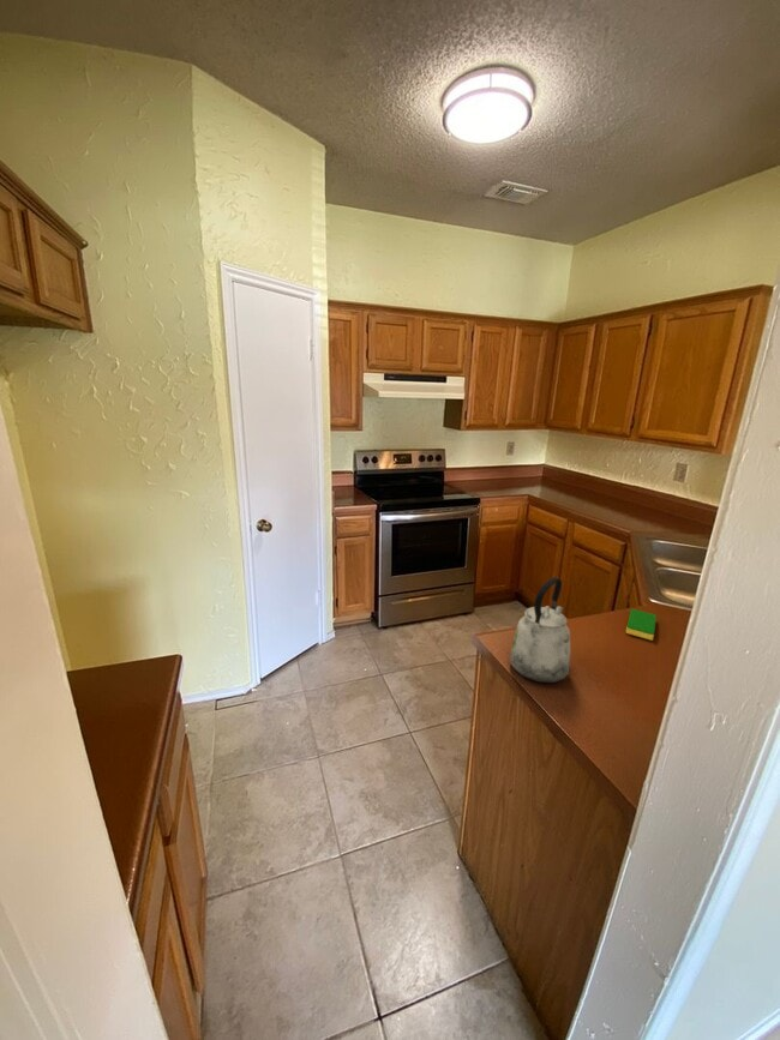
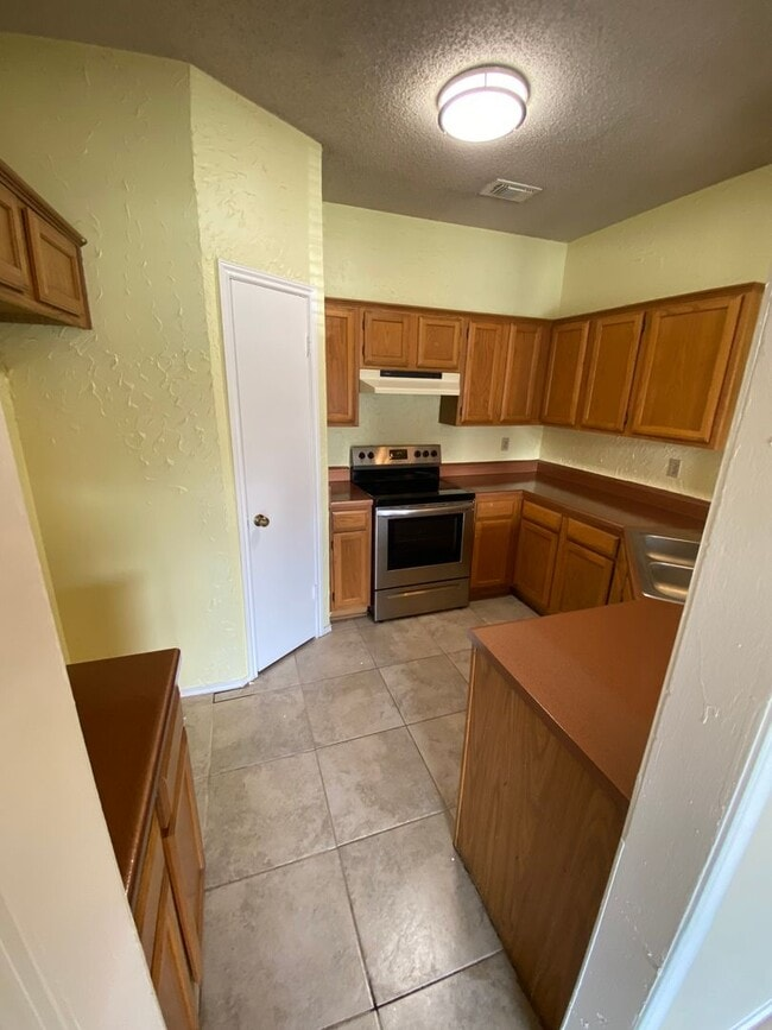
- kettle (547, 623)
- dish sponge (641, 623)
